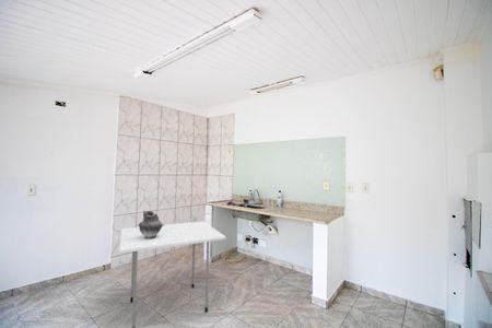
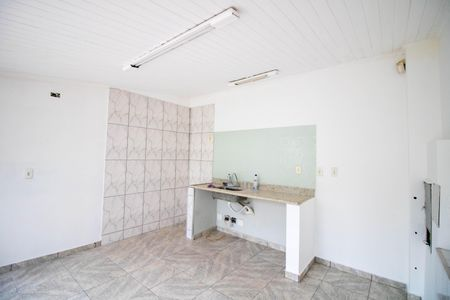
- ceramic jug (151, 223)
- dining table (169, 246)
